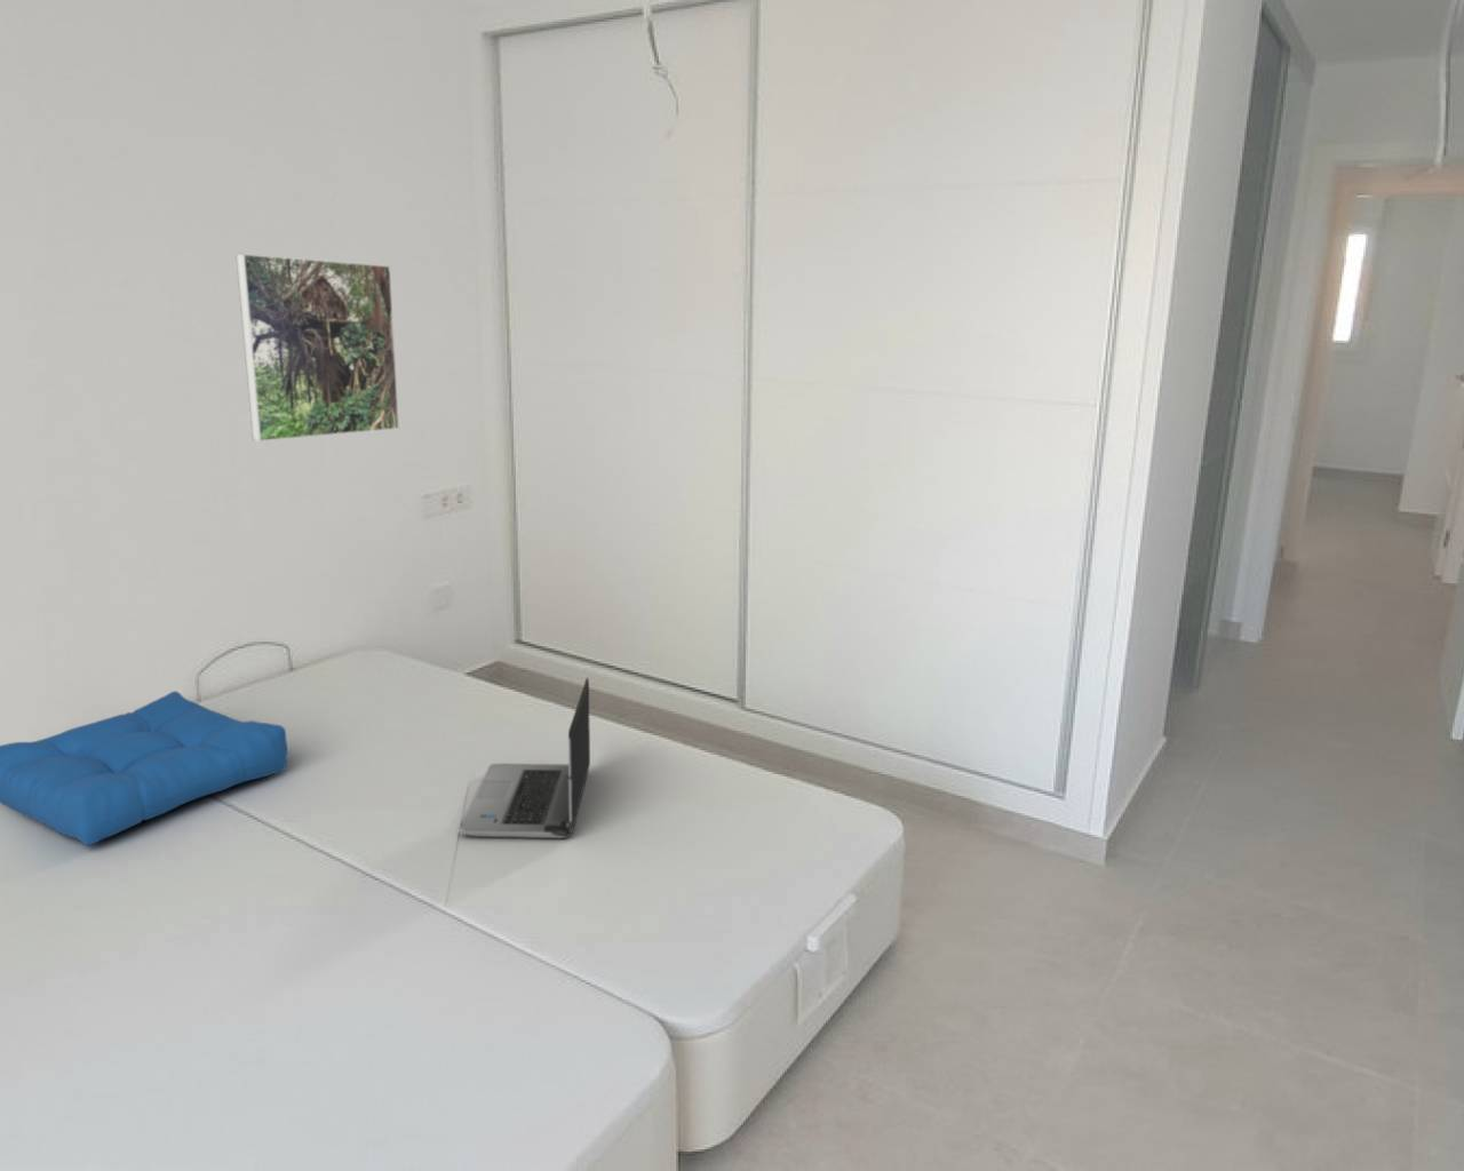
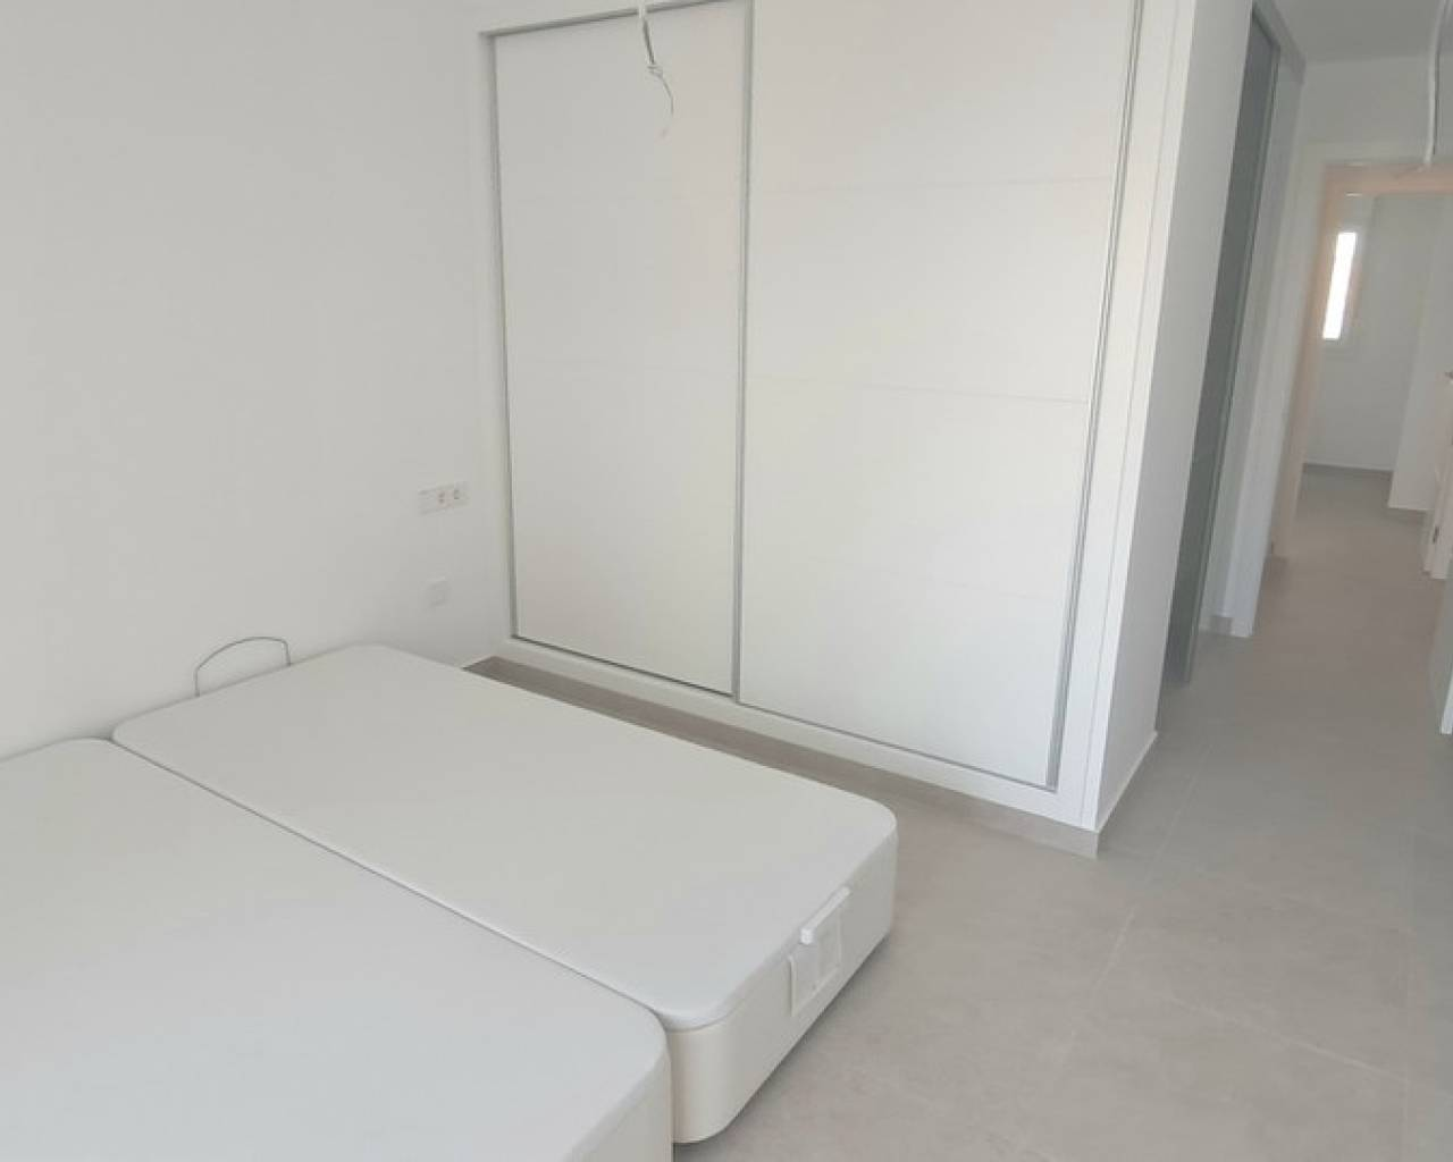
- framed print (325, 349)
- laptop computer (527, 764)
- seat cushion (137, 760)
